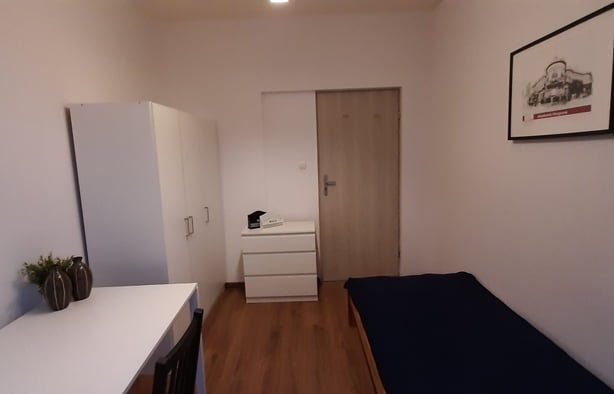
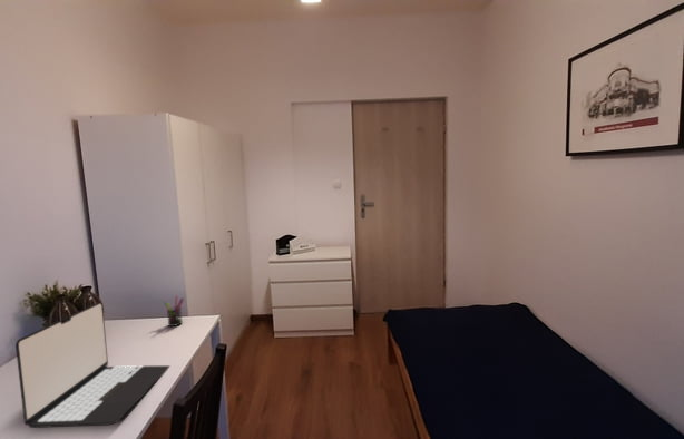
+ pen holder (173, 310)
+ laptop (106, 354)
